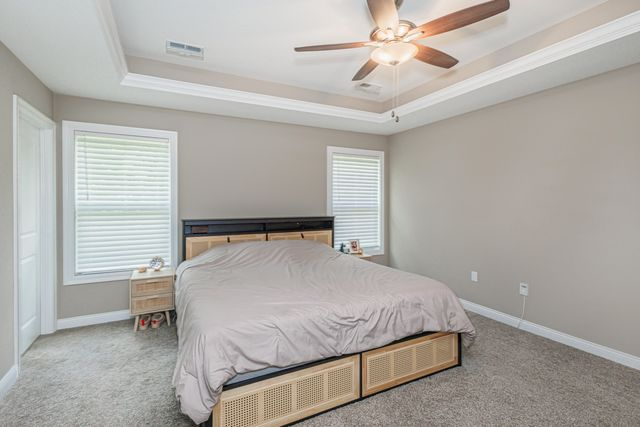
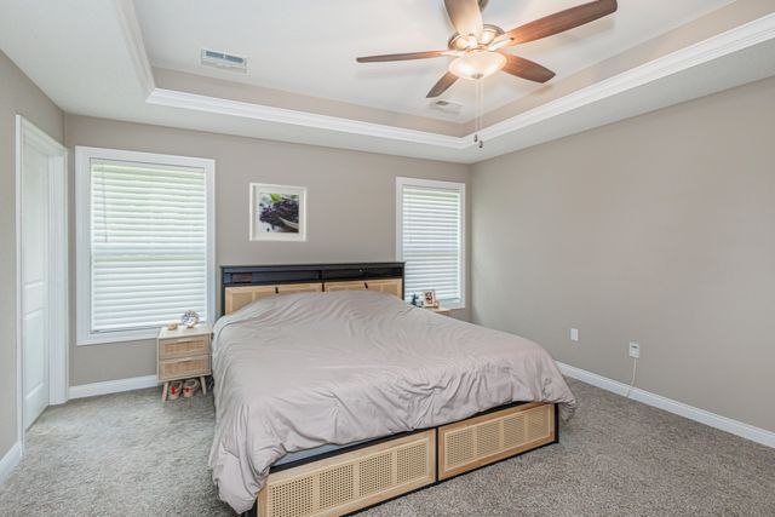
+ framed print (279, 213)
